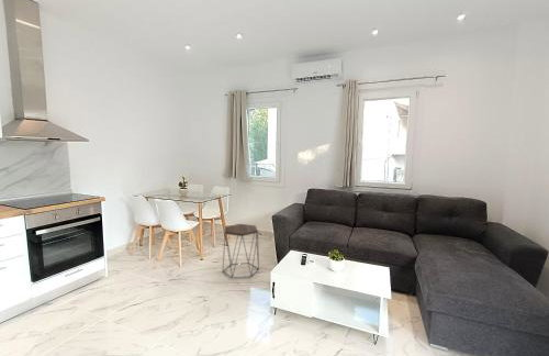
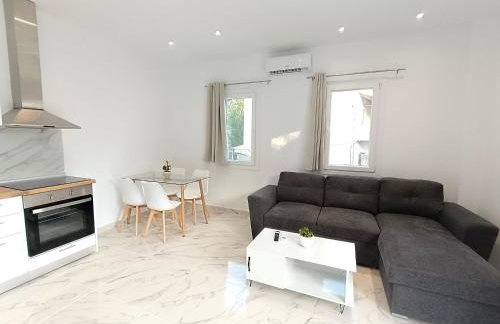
- side table (238, 249)
